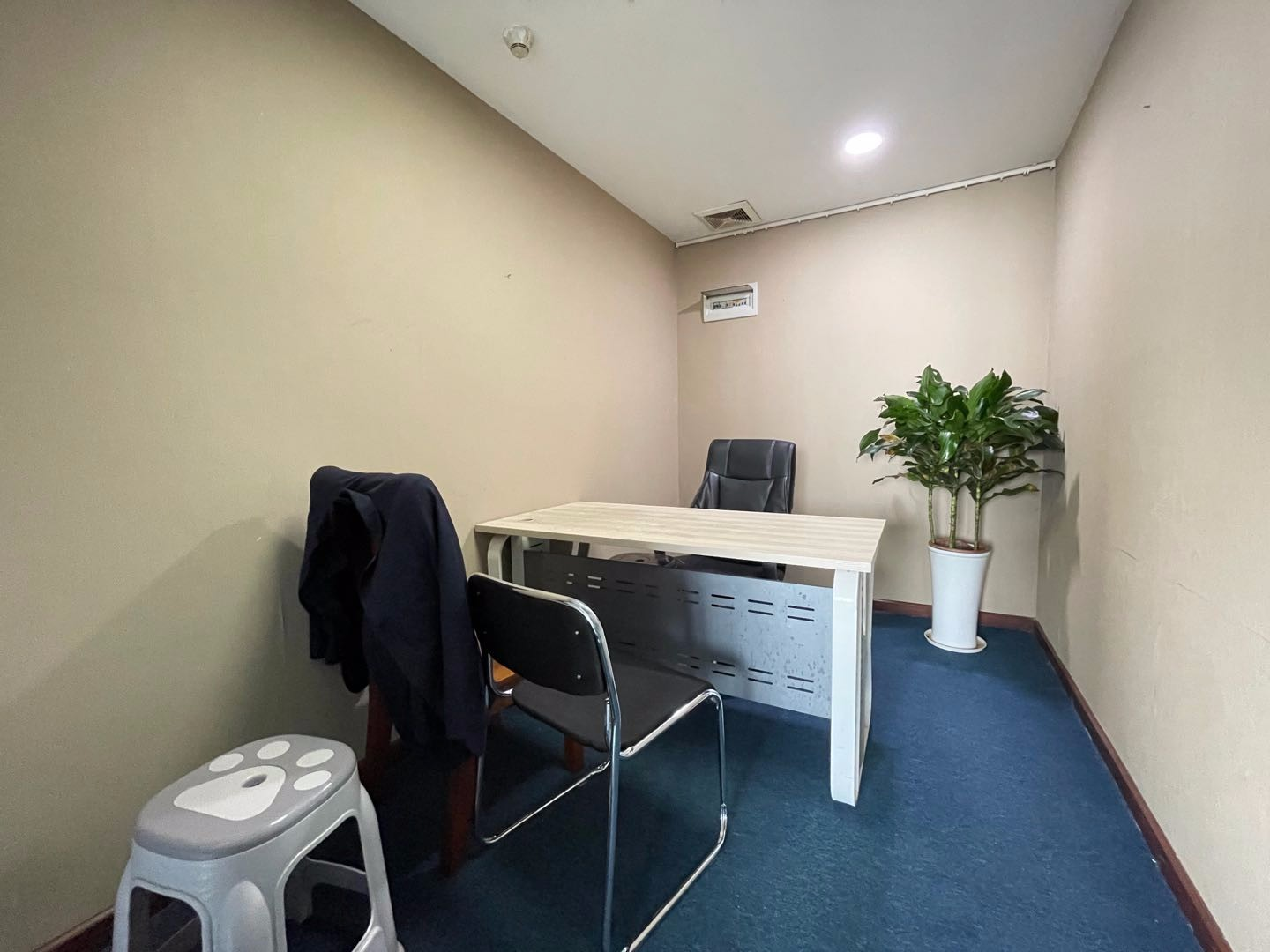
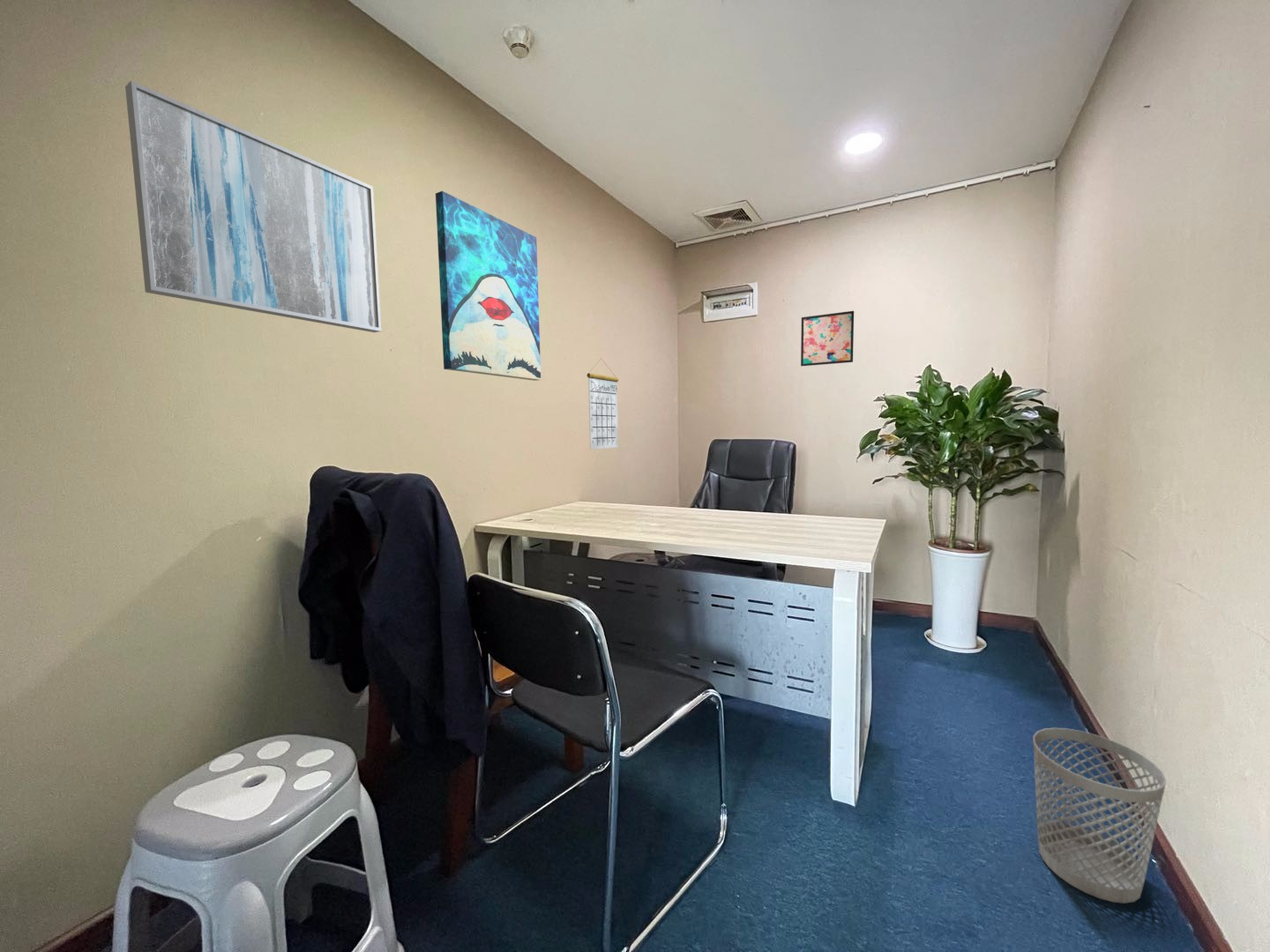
+ wastebasket (1091, 812)
+ wall art (276, 231)
+ wall art (826, 338)
+ calendar (603, 403)
+ wall art (494, 297)
